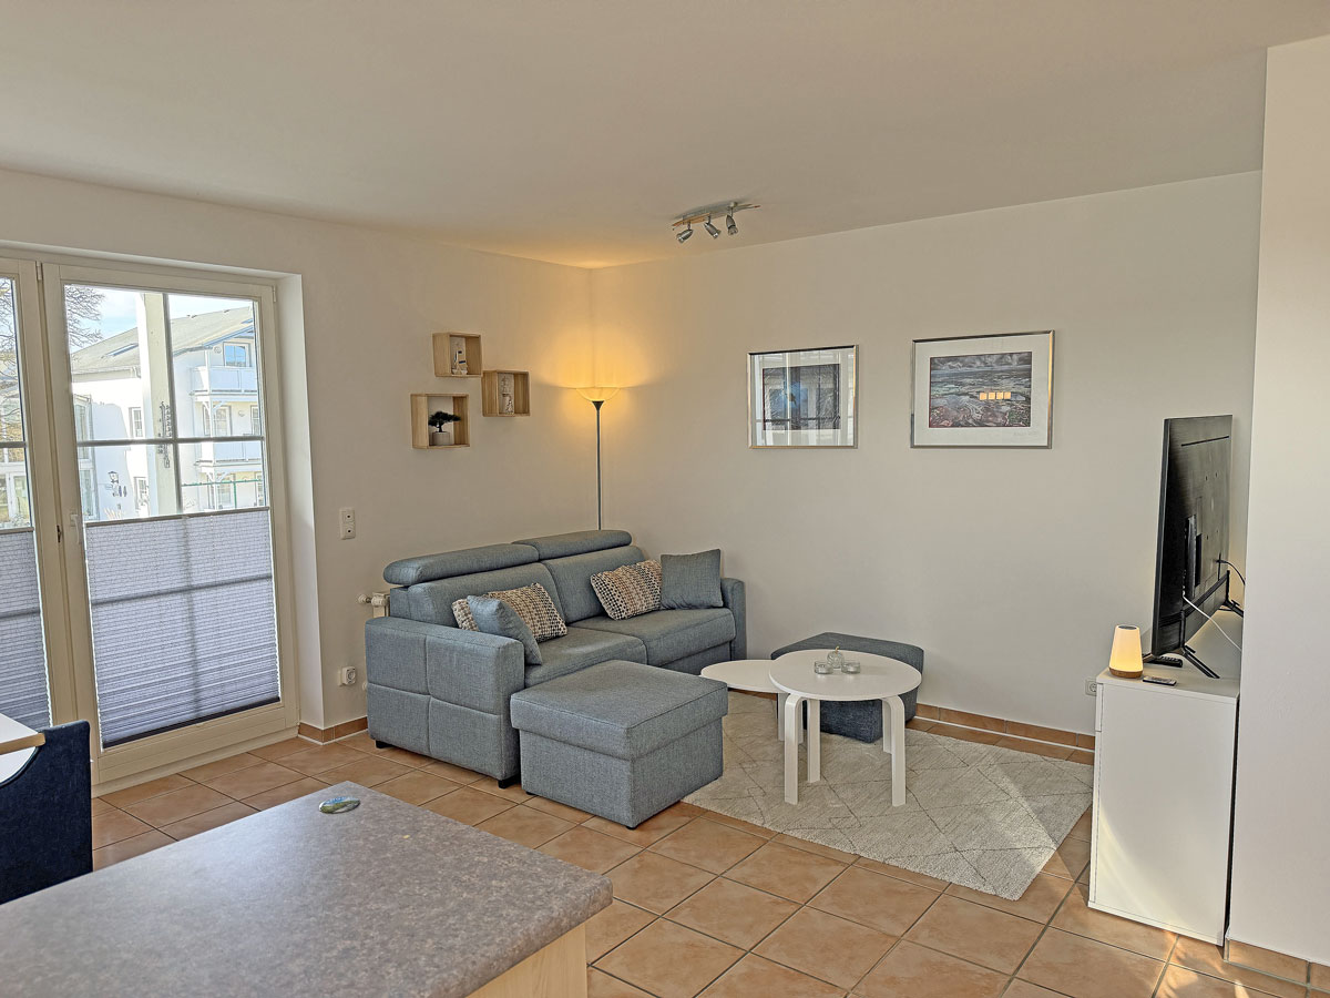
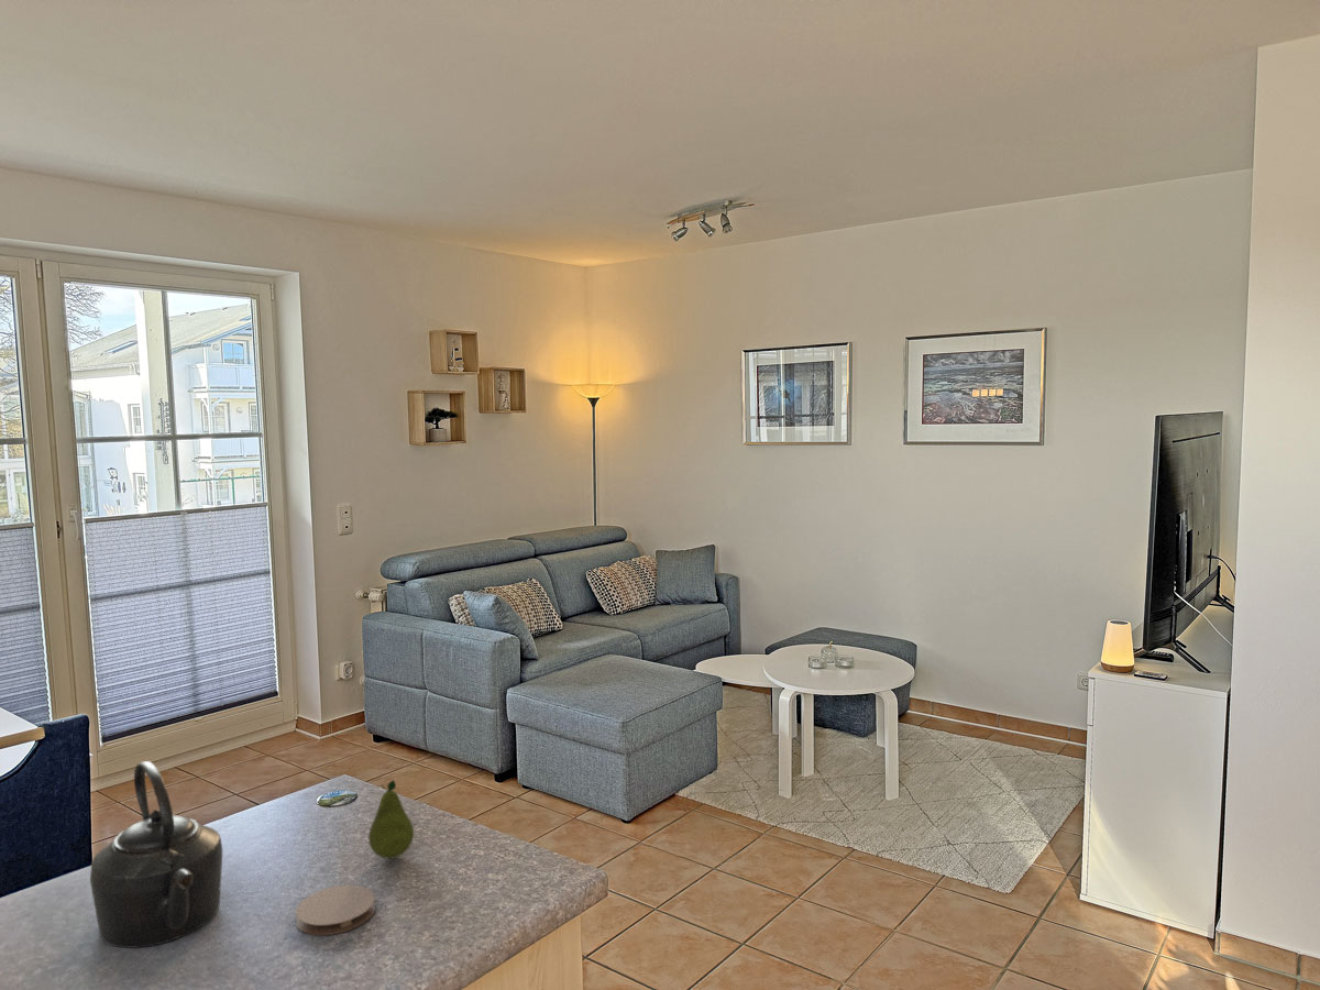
+ fruit (391, 817)
+ kettle (164, 853)
+ coaster (336, 909)
